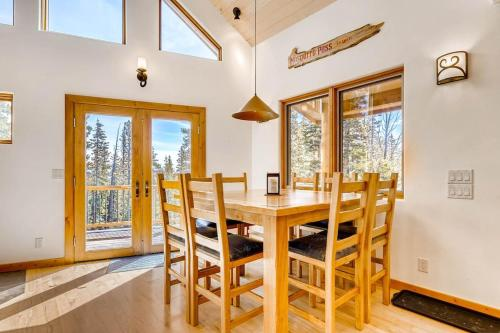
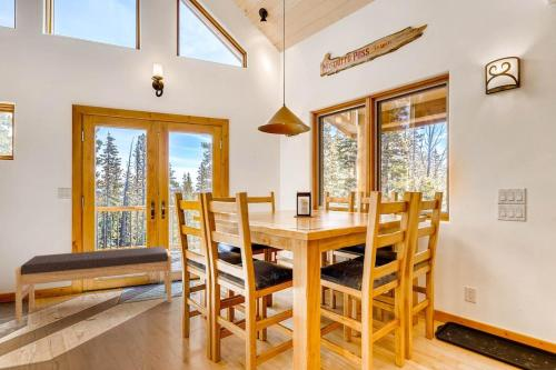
+ bench (101, 277)
